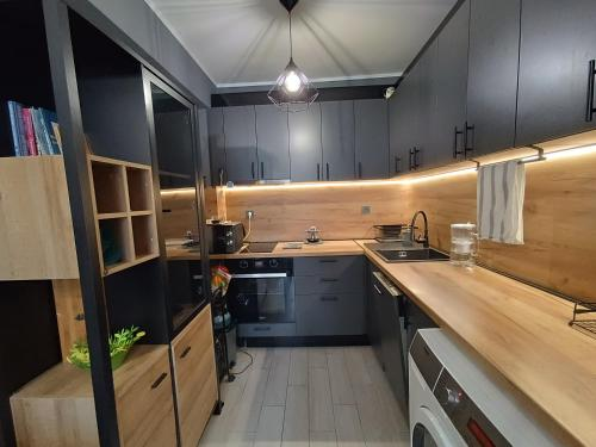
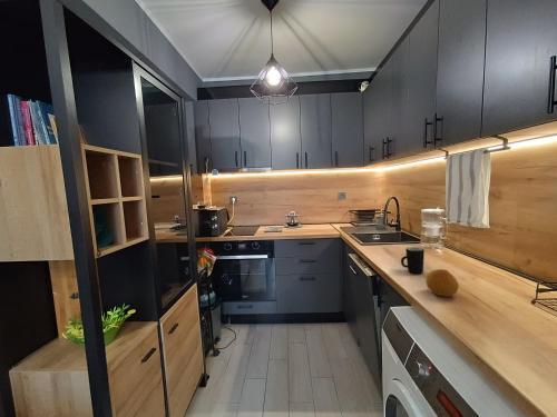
+ mug (411, 260)
+ fruit (441, 281)
